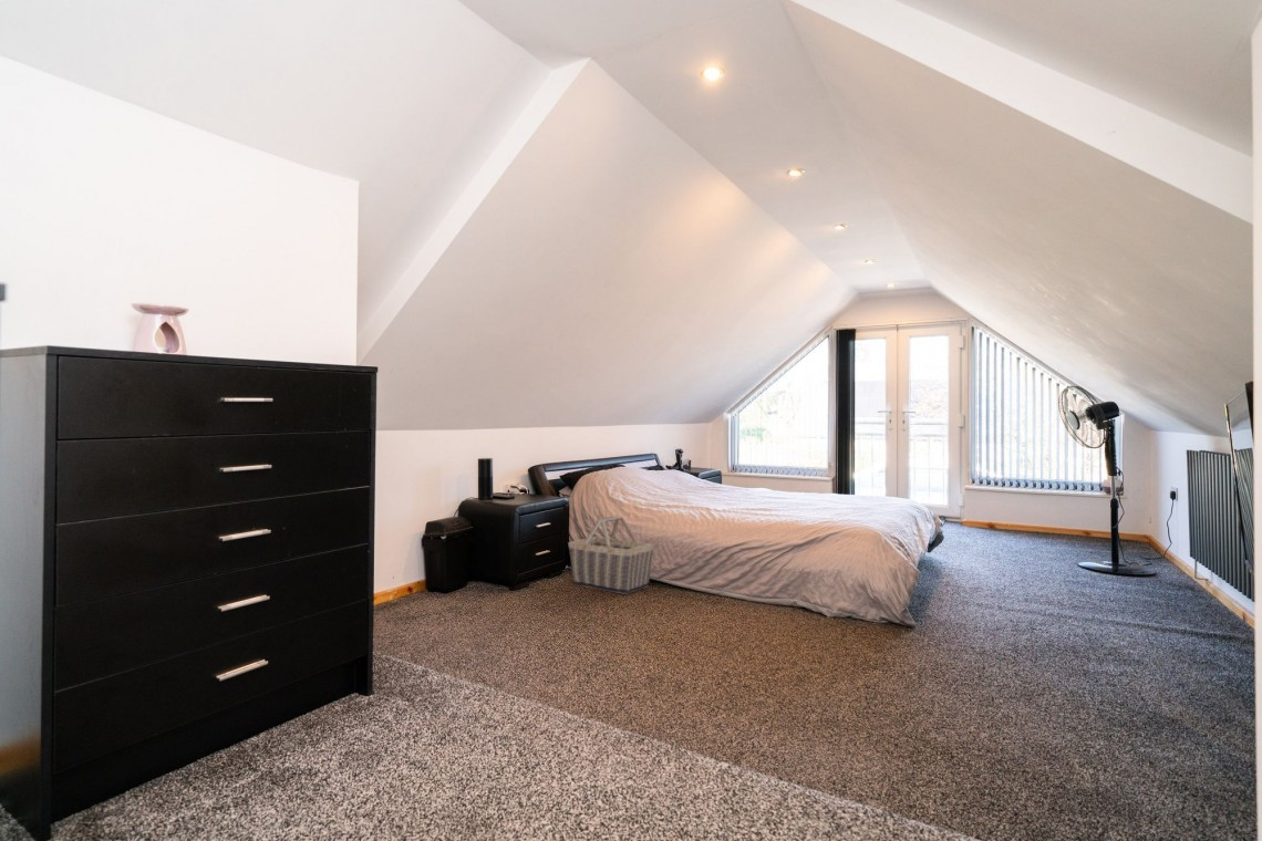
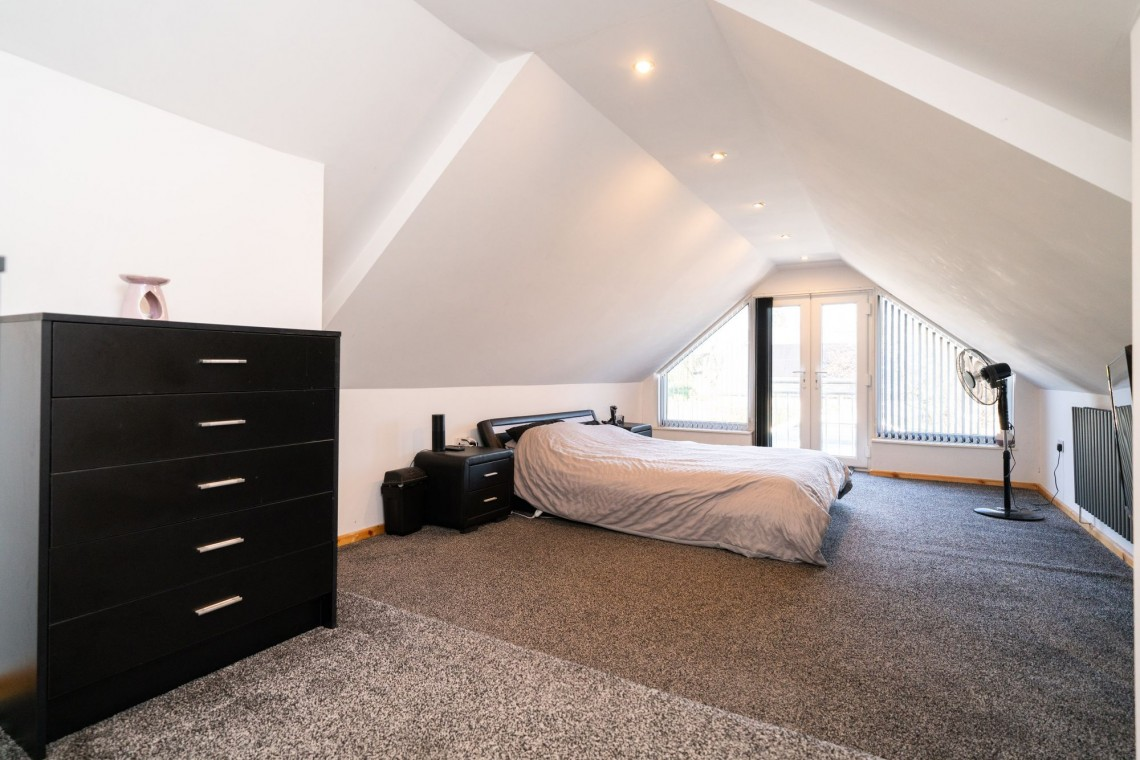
- basket (610, 551)
